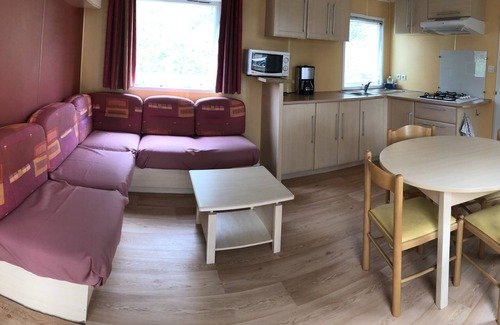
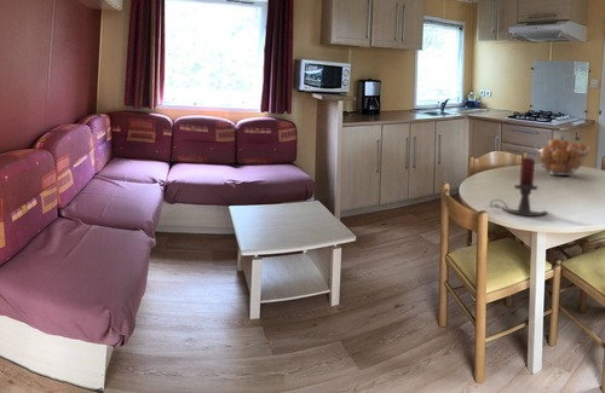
+ fruit basket (560, 156)
+ candle holder (519, 185)
